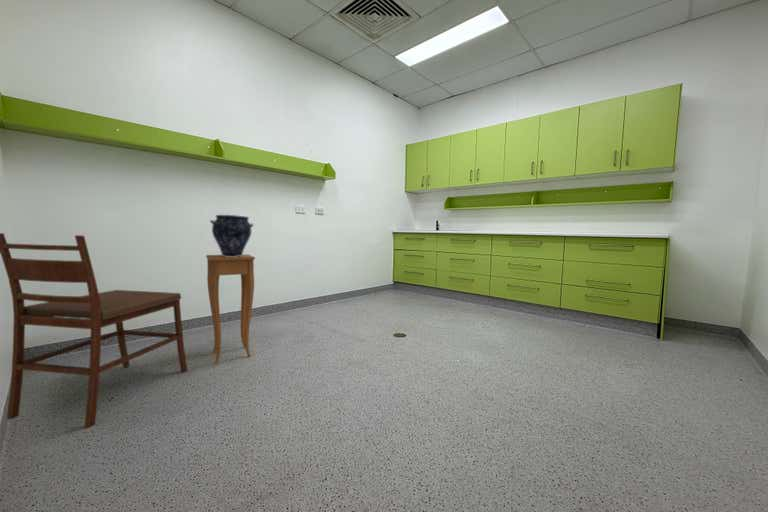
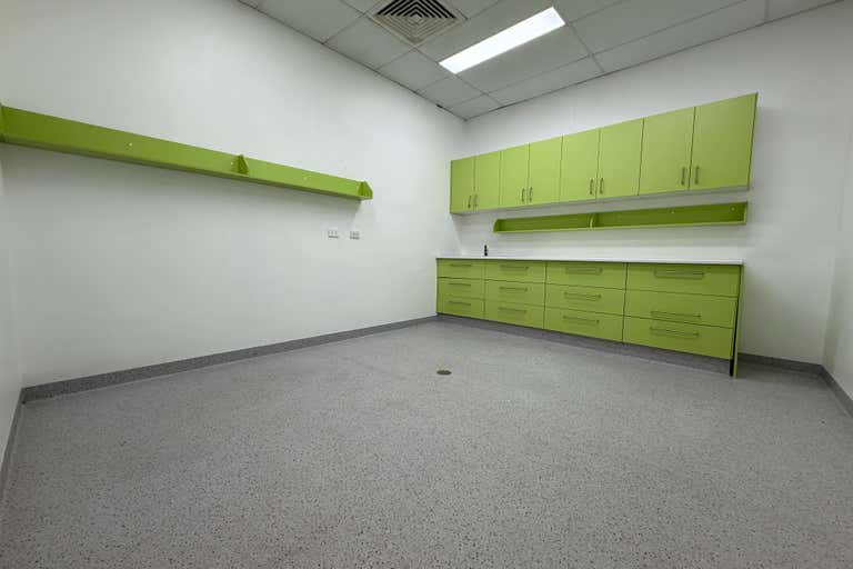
- vase (232, 235)
- dining chair (108, 314)
- side table (241, 305)
